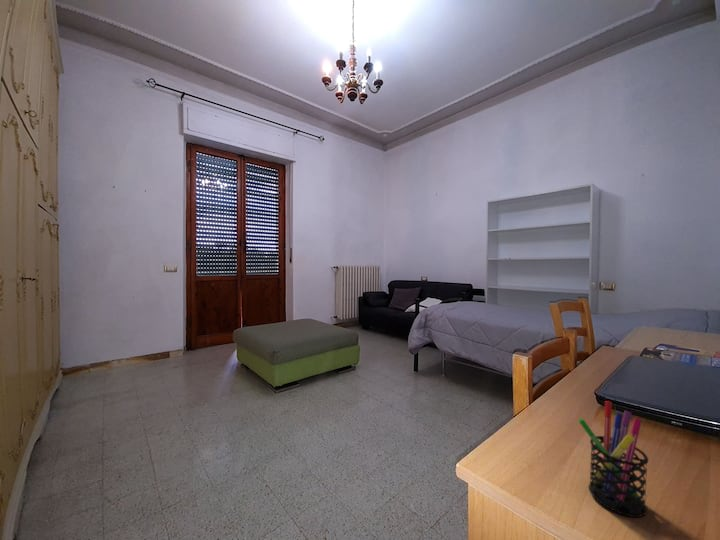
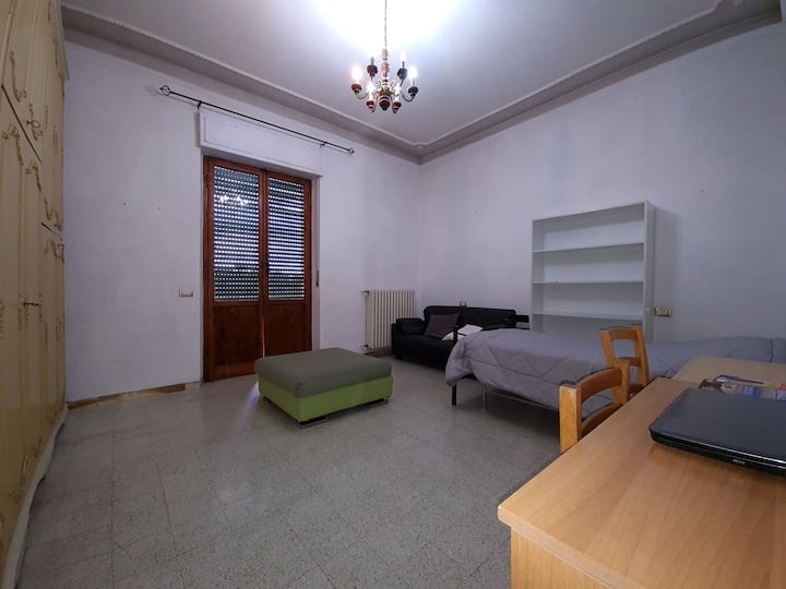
- pen holder (610, 452)
